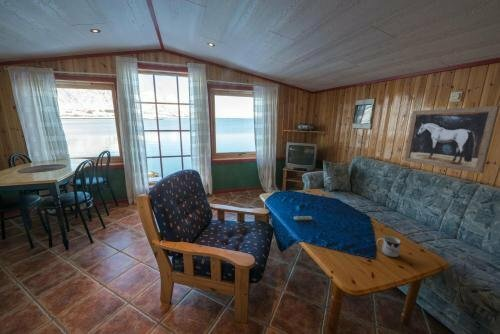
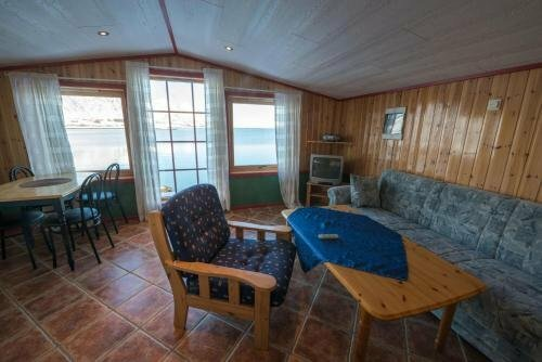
- mug (387, 245)
- wall art (443, 138)
